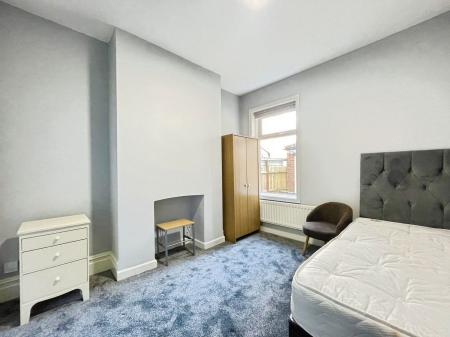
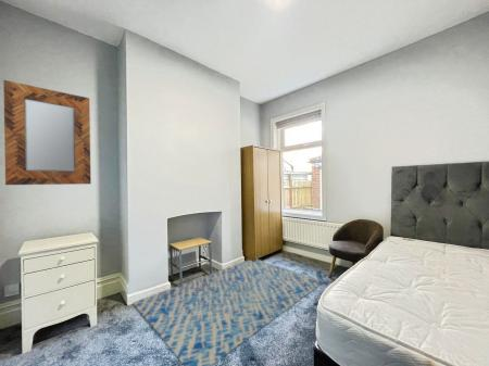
+ home mirror (51, 137)
+ rug (237, 291)
